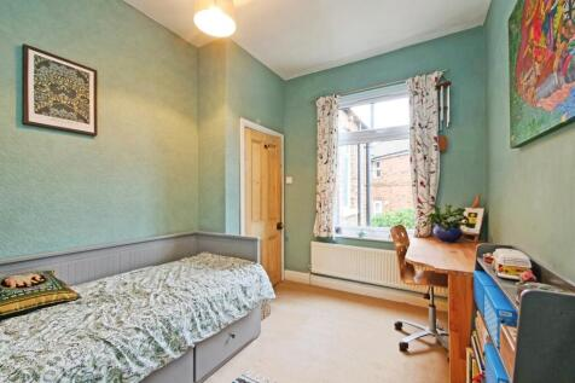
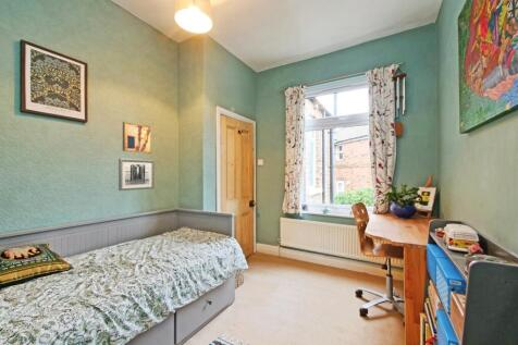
+ wall art (137, 138)
+ wall art (137, 174)
